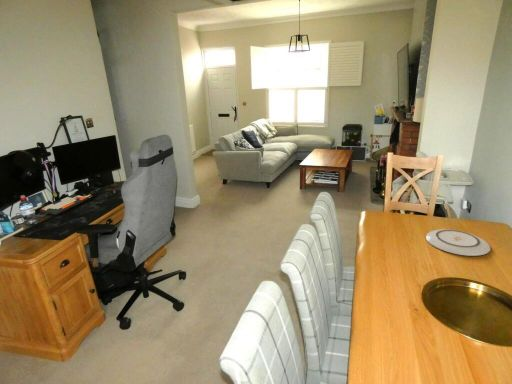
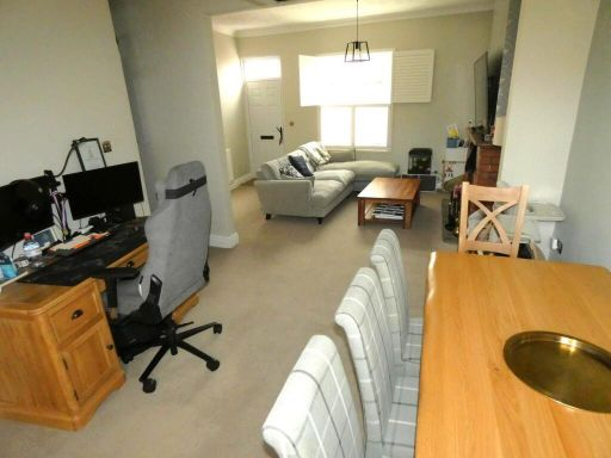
- plate (456, 239)
